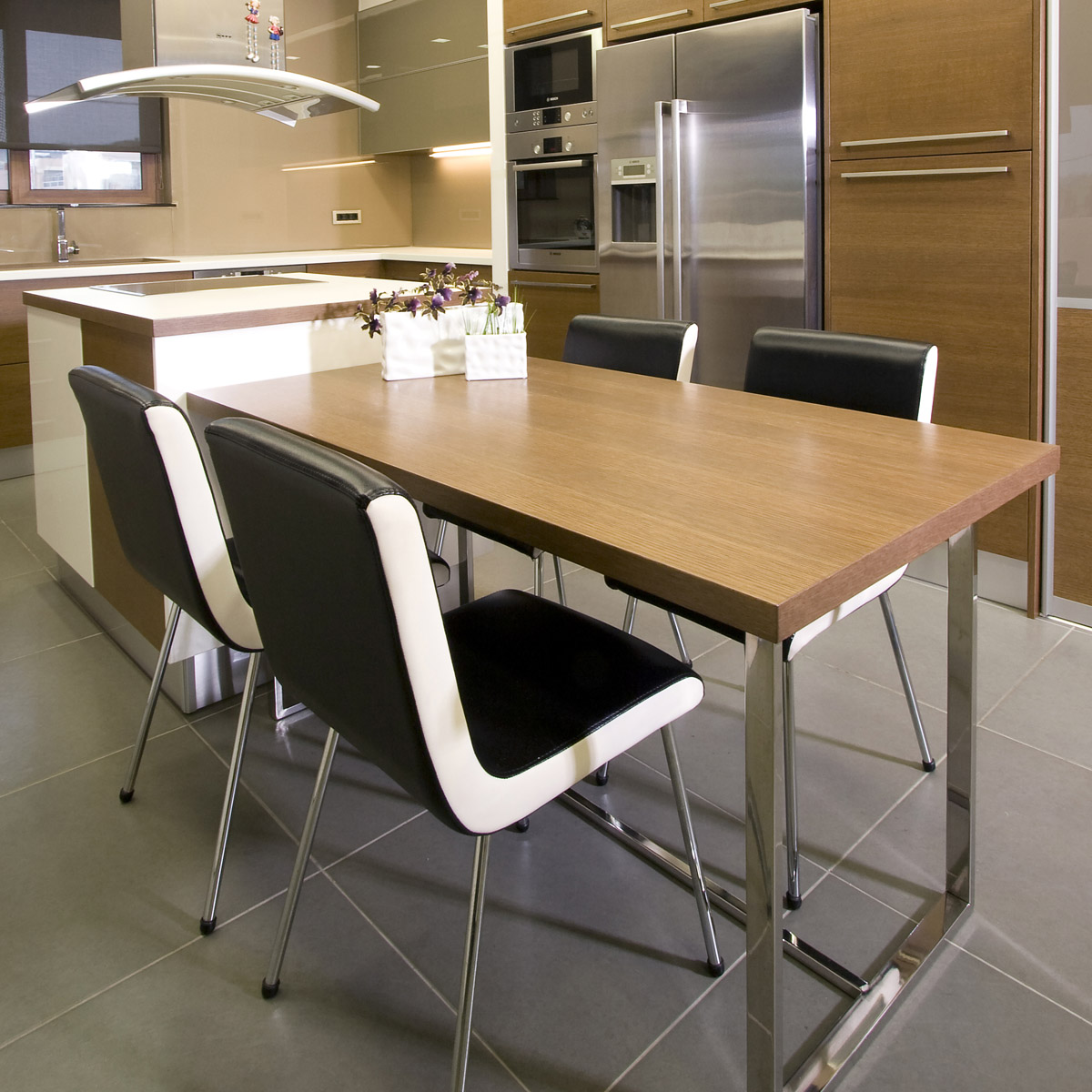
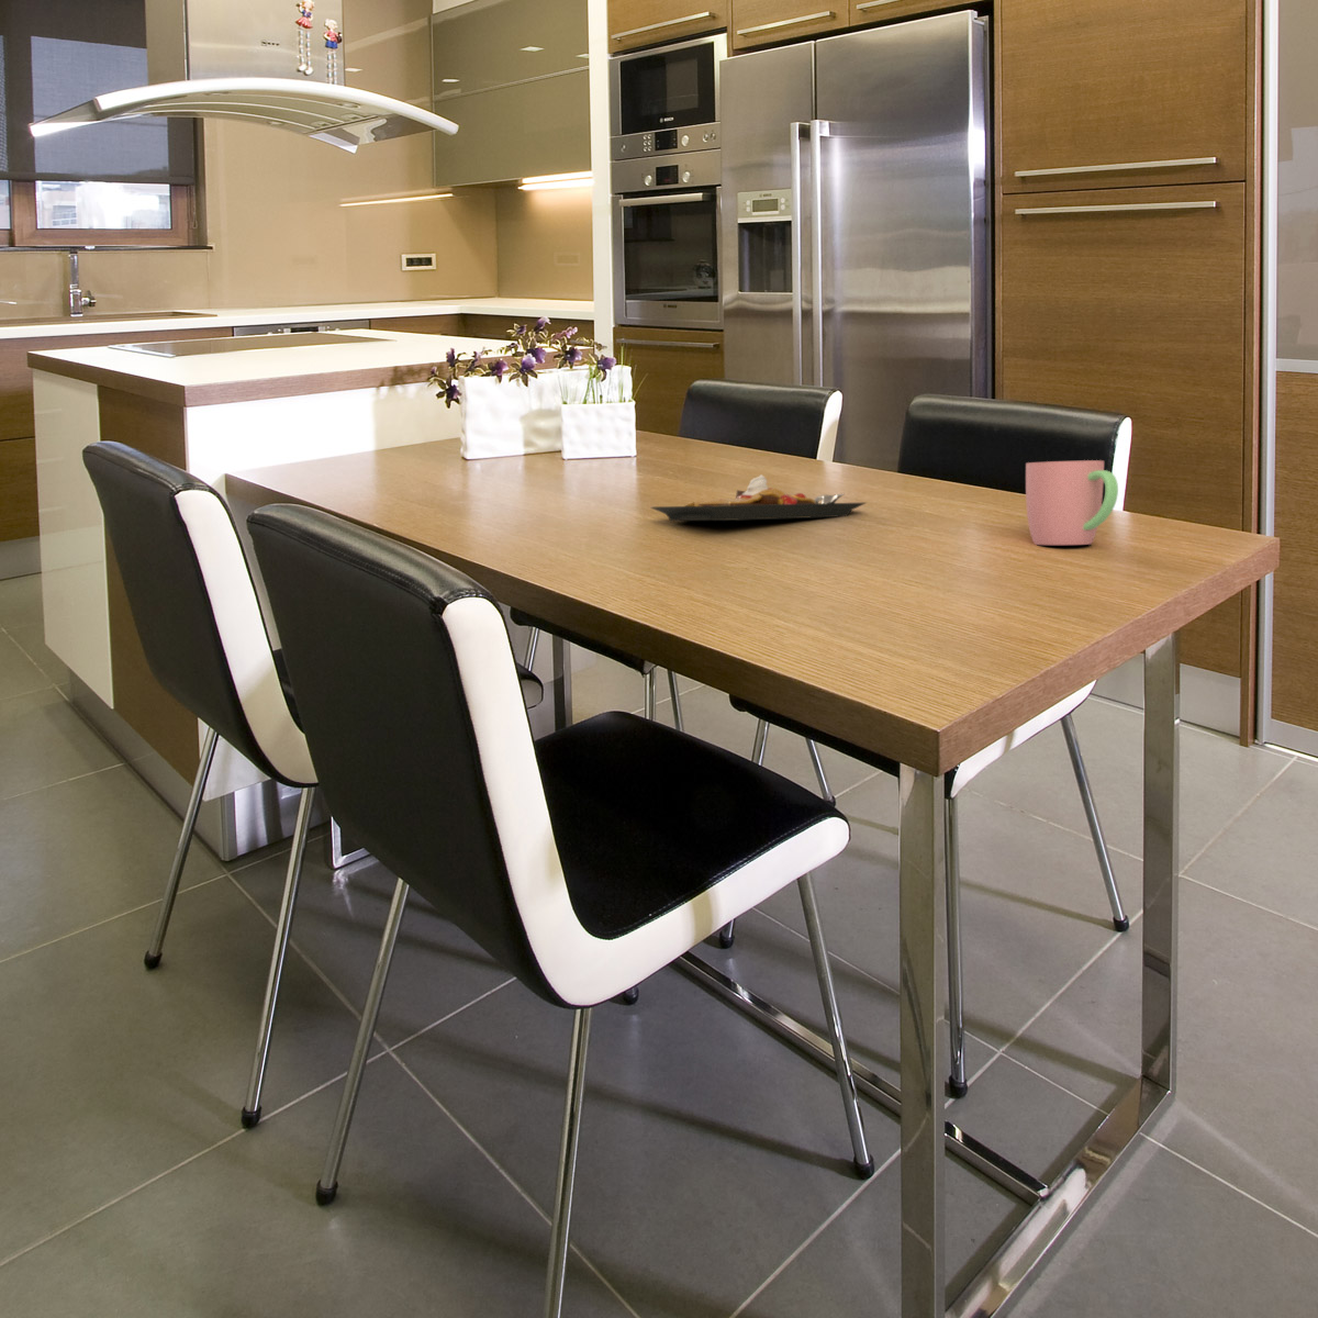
+ plate (769, 496)
+ cup (1073, 503)
